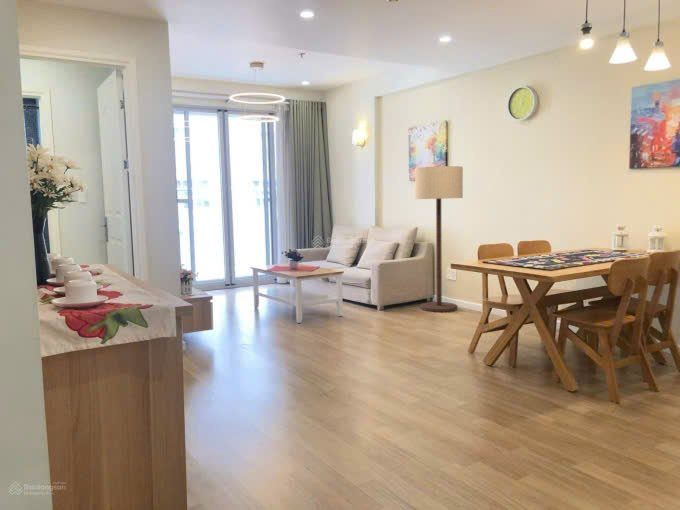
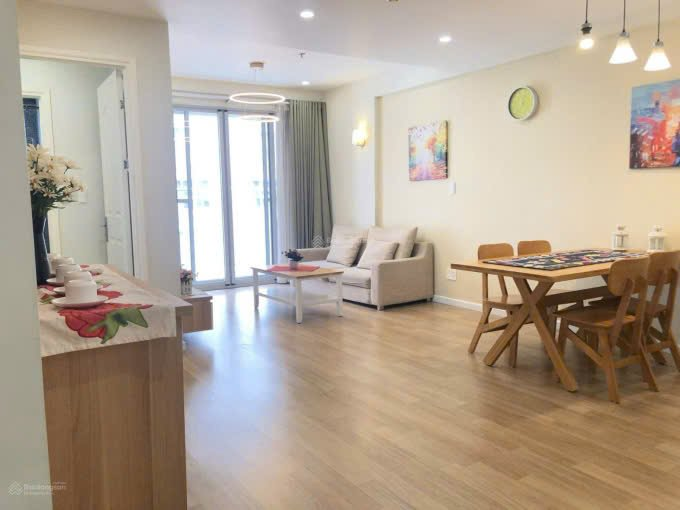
- floor lamp (438, 238)
